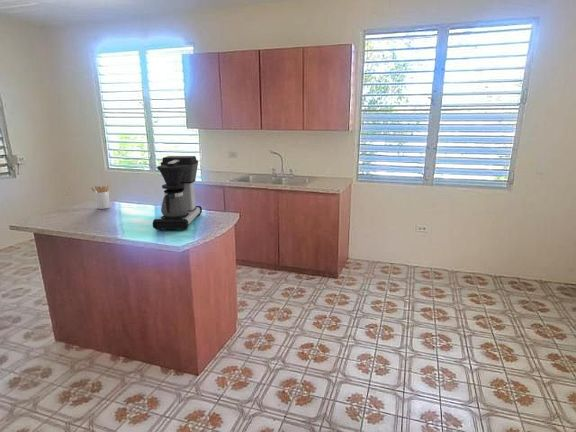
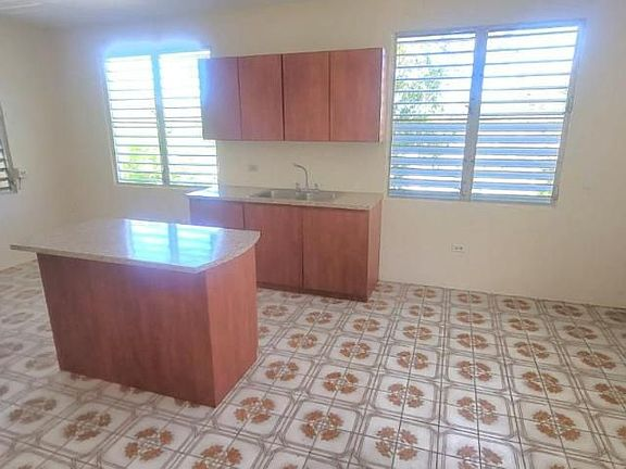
- coffee maker (177, 191)
- utensil holder (101, 196)
